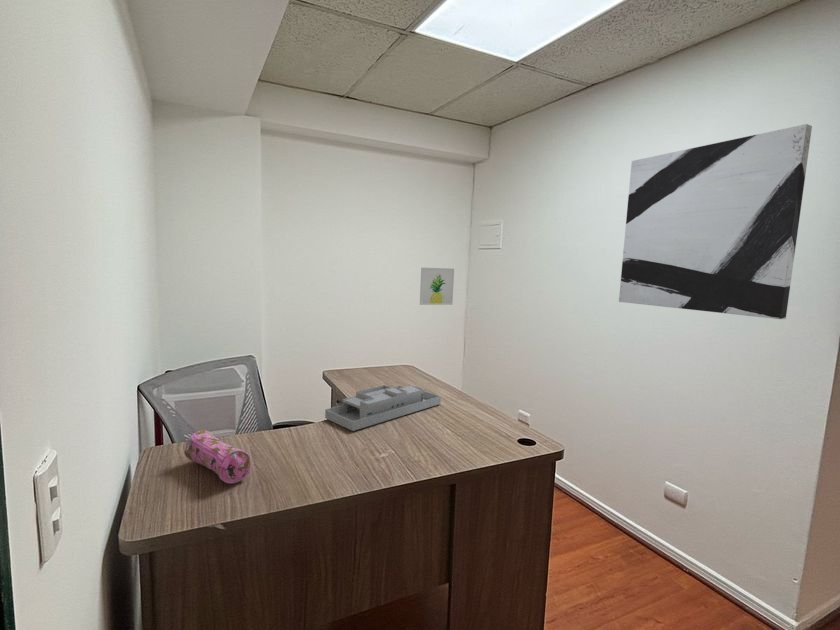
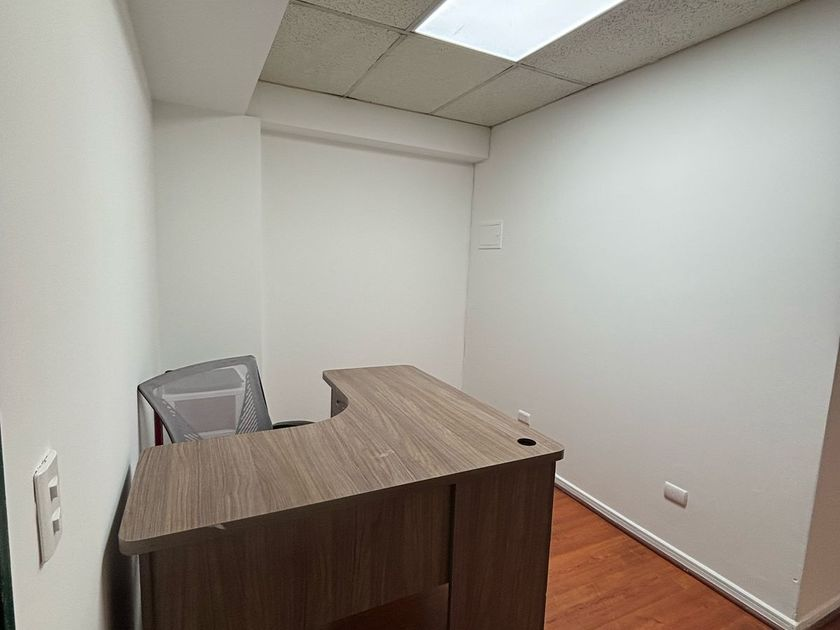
- wall art (437, 286)
- pencil case (217, 455)
- desk organizer (386, 400)
- wall art (698, 229)
